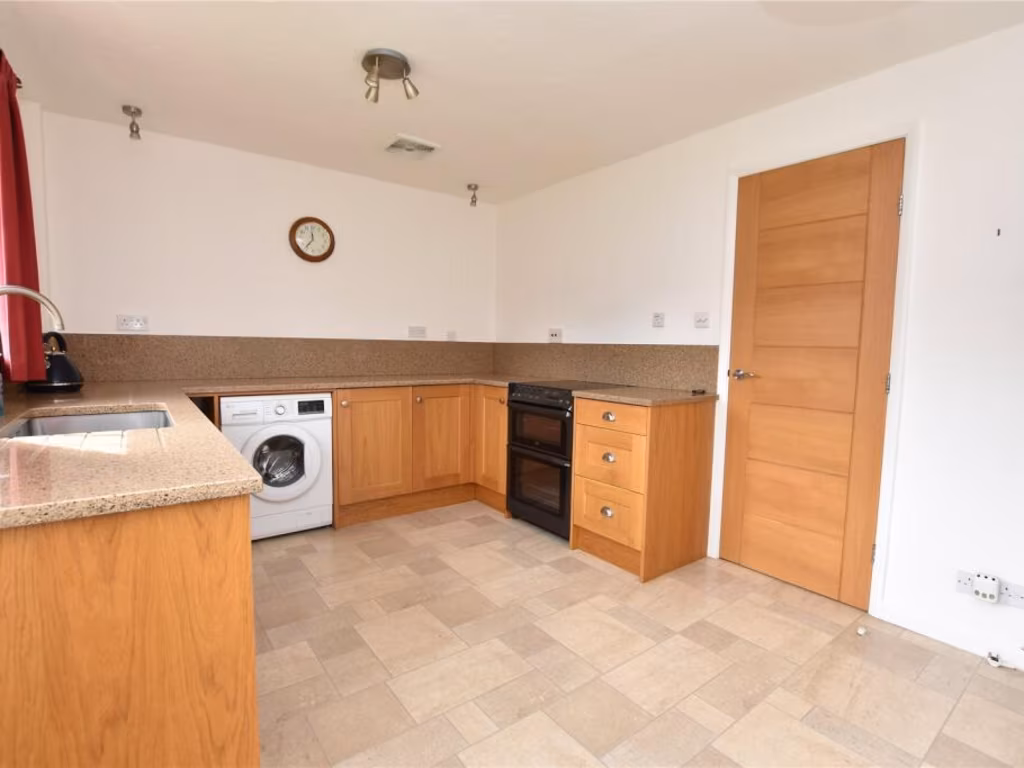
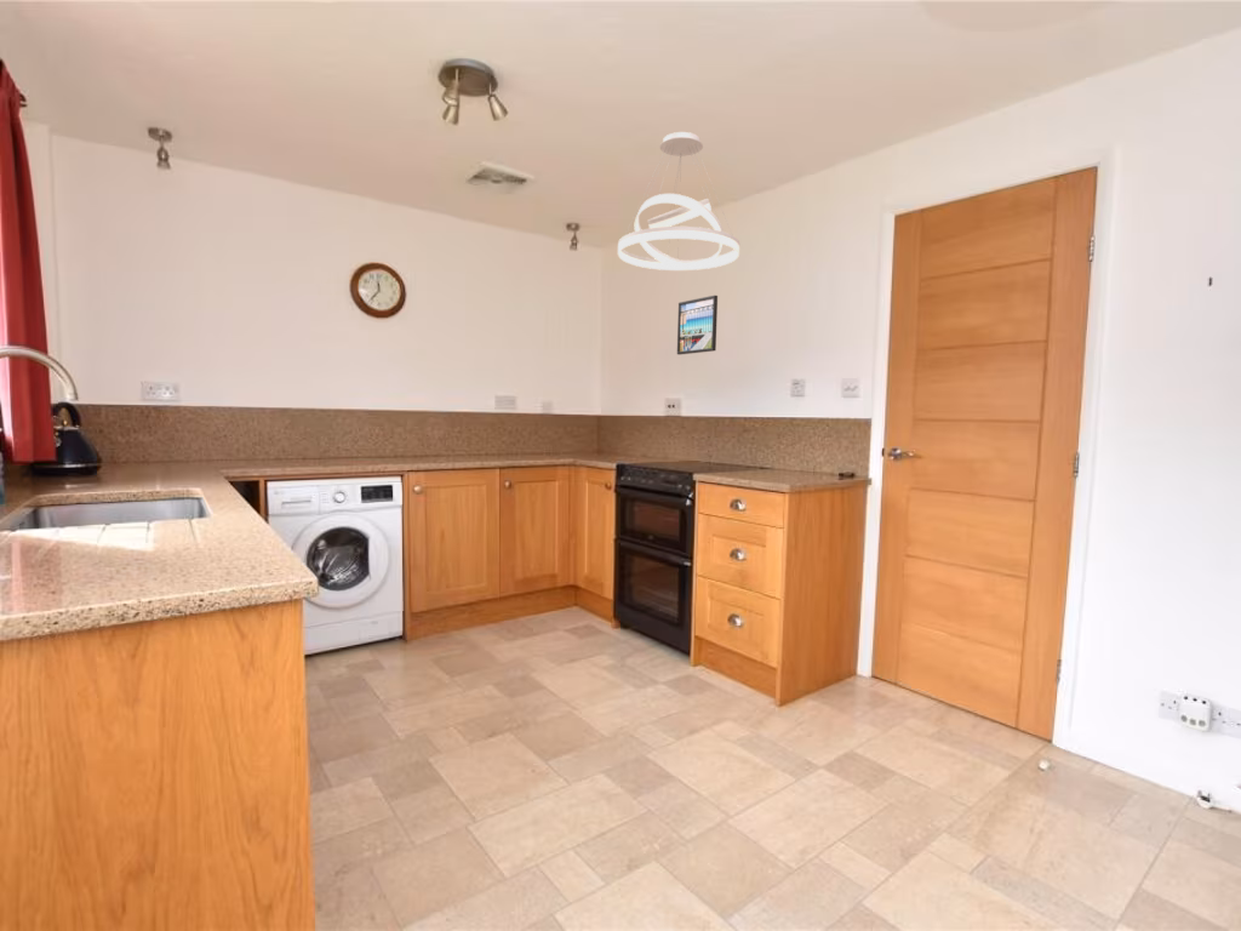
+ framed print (696, 325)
+ pendant light (679, 201)
